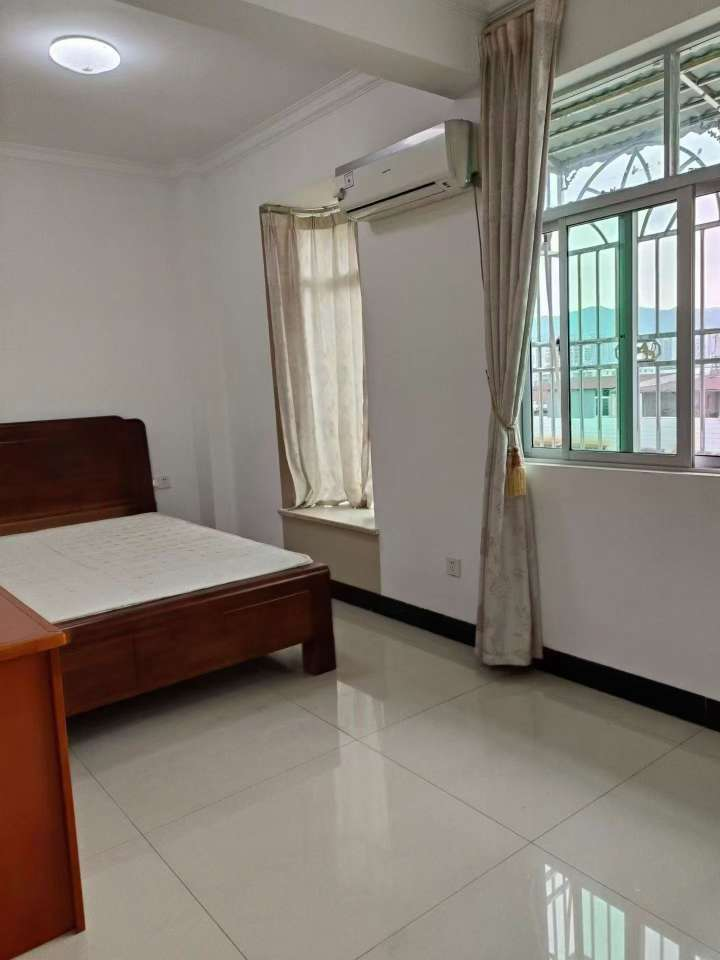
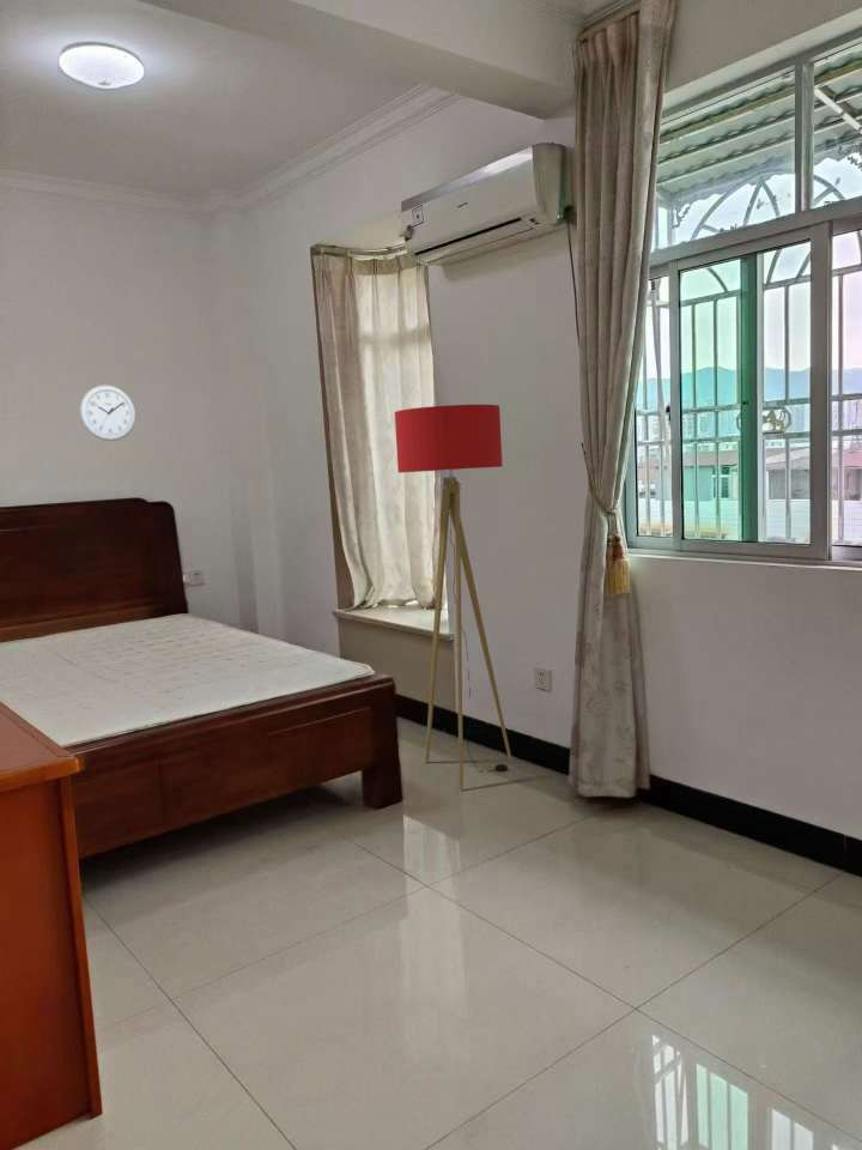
+ wall clock (108, 412)
+ floor lamp (456, 594)
